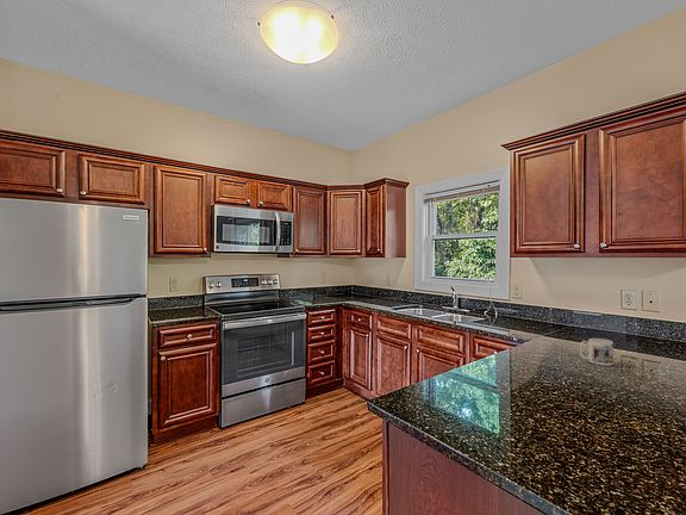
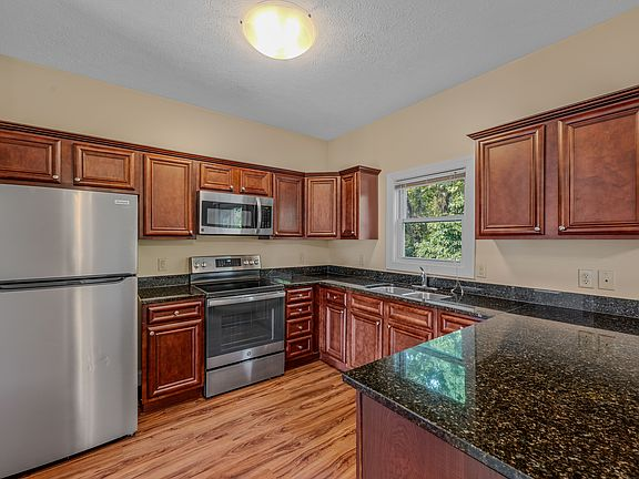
- mug (595, 350)
